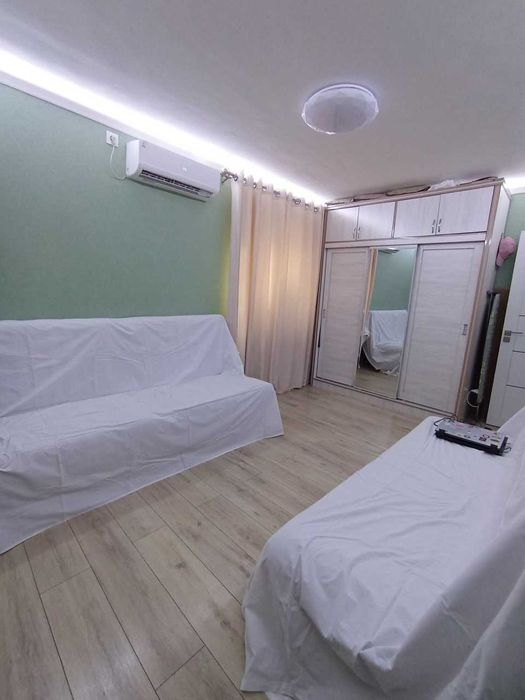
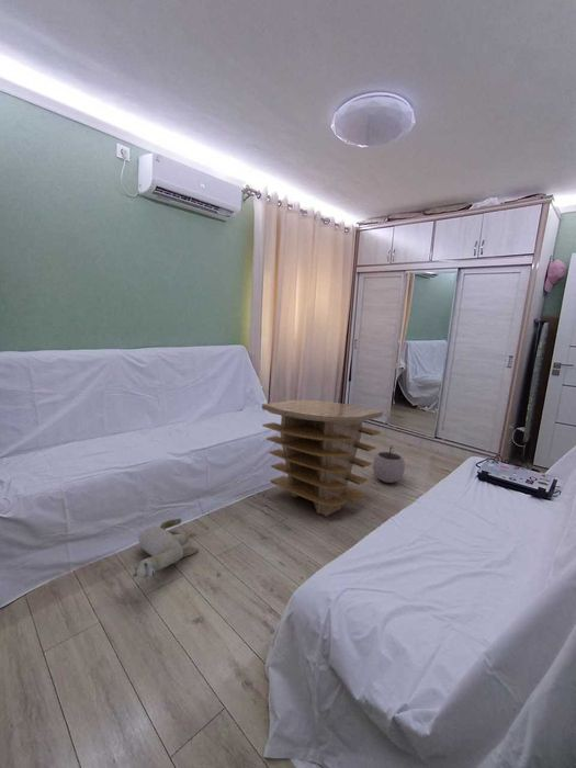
+ side table (318, 455)
+ plush toy (160, 549)
+ plant pot (388, 462)
